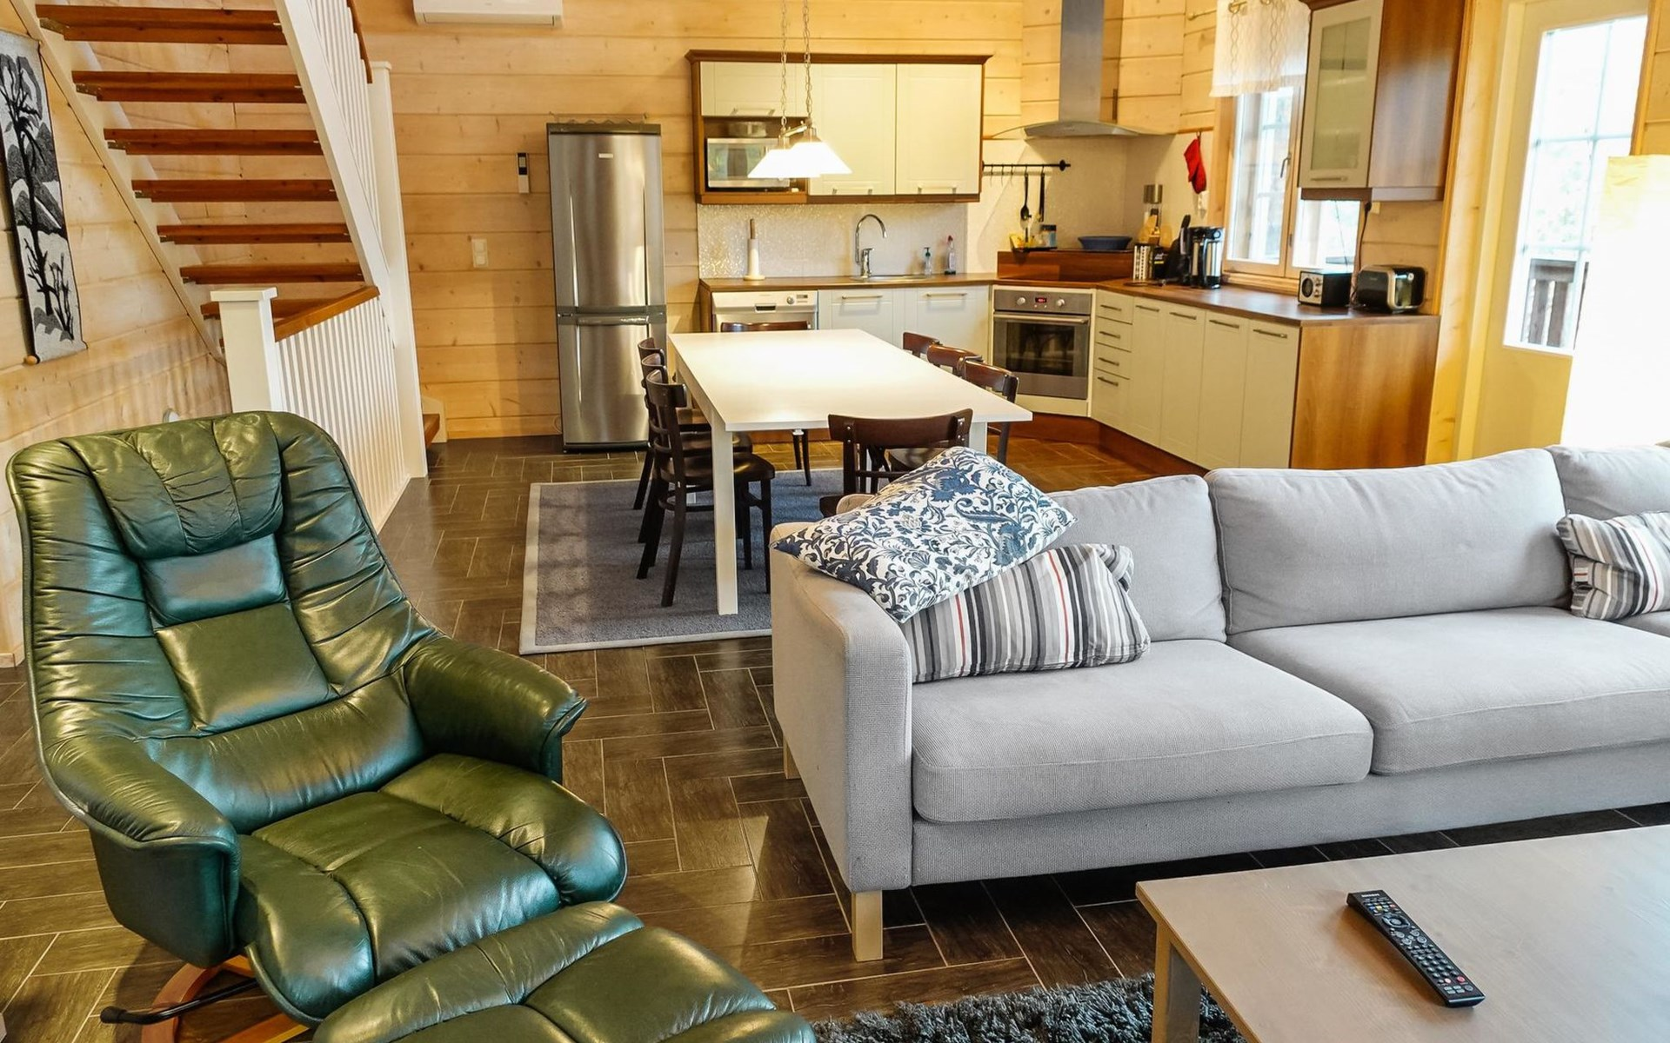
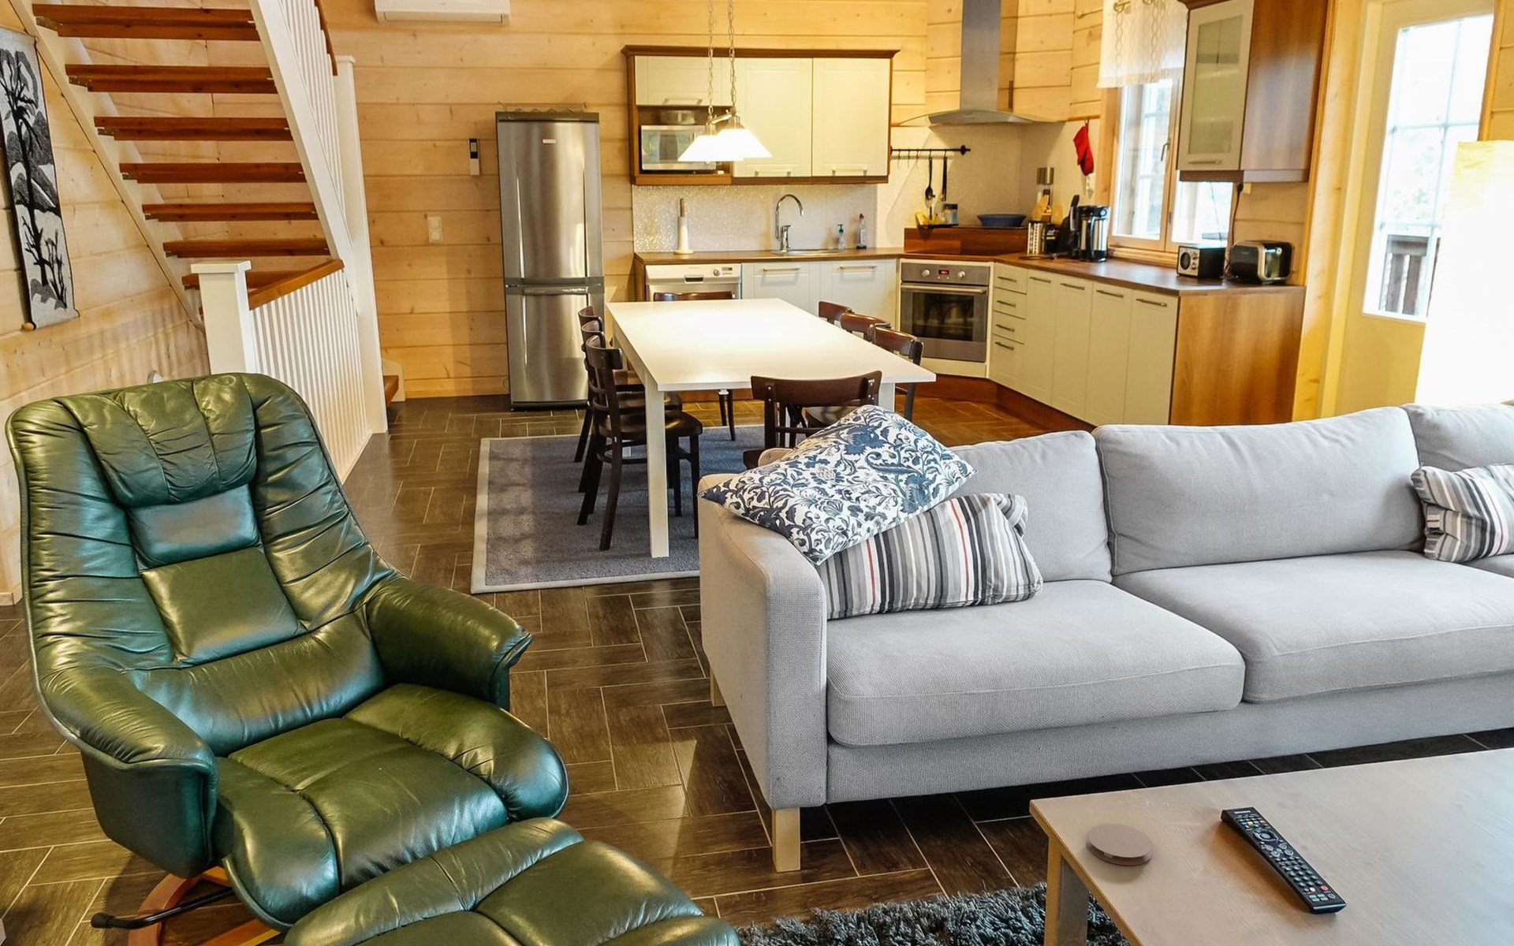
+ coaster (1119, 844)
